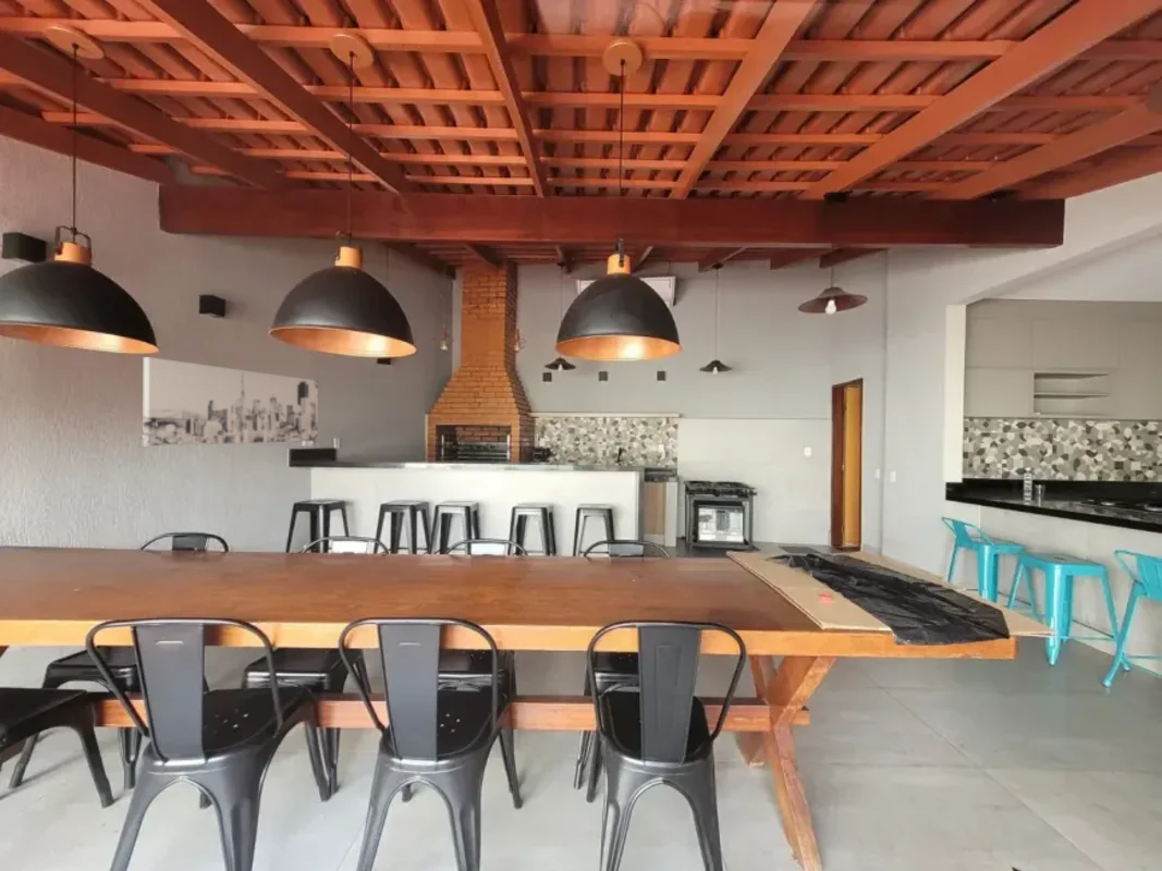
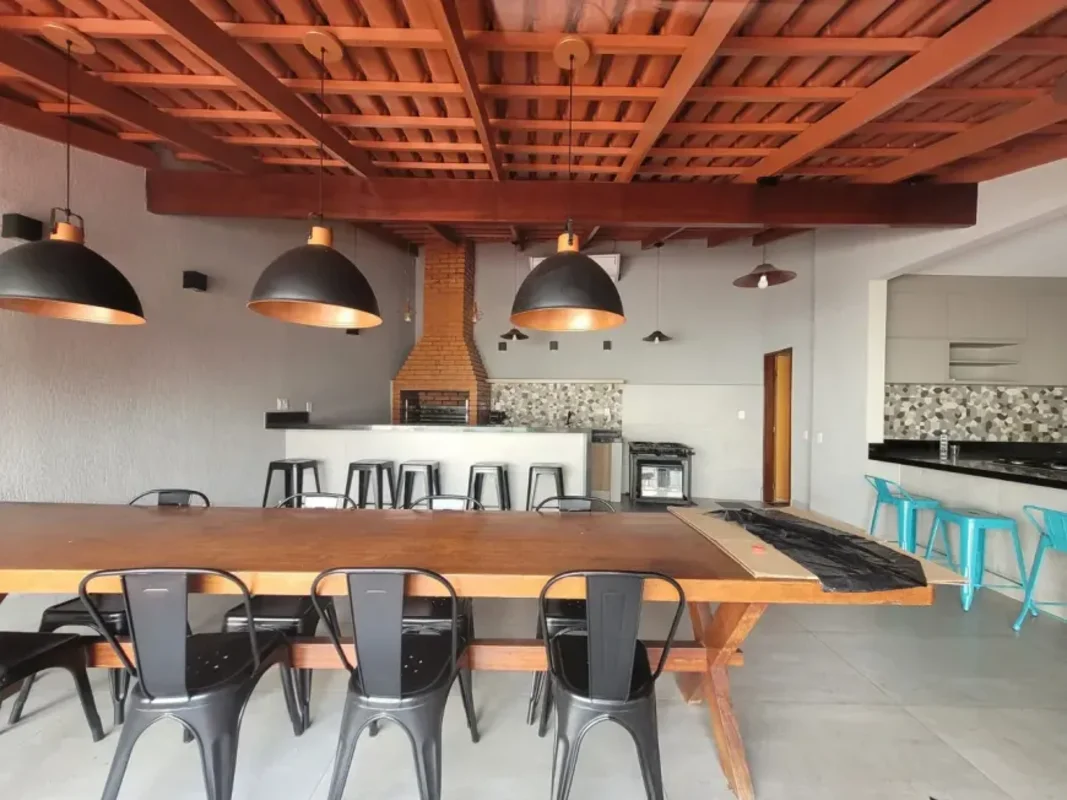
- wall art (246, 406)
